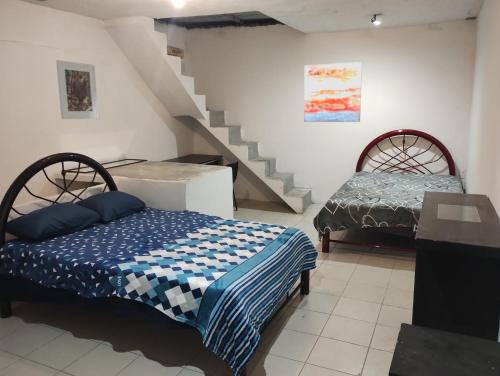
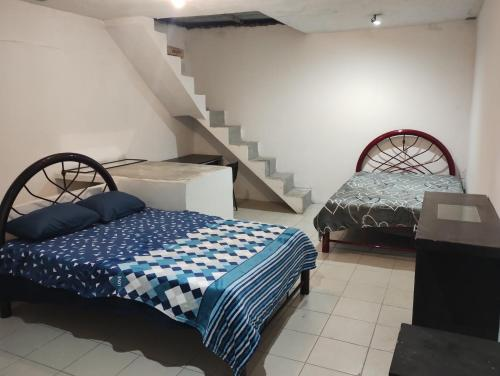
- wall art (331, 93)
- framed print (78, 91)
